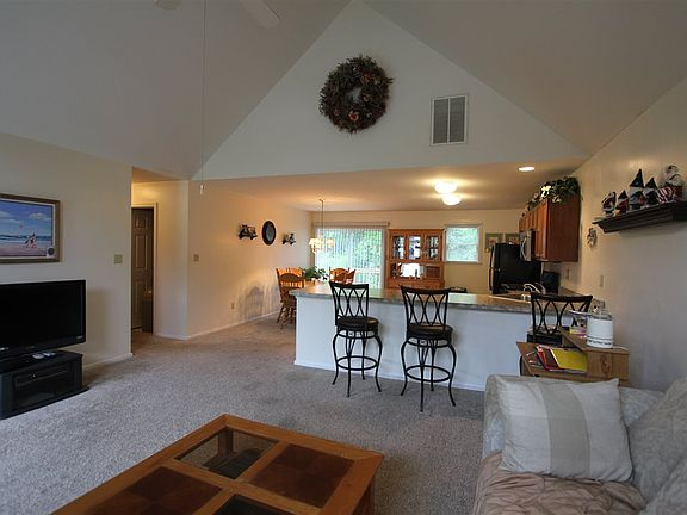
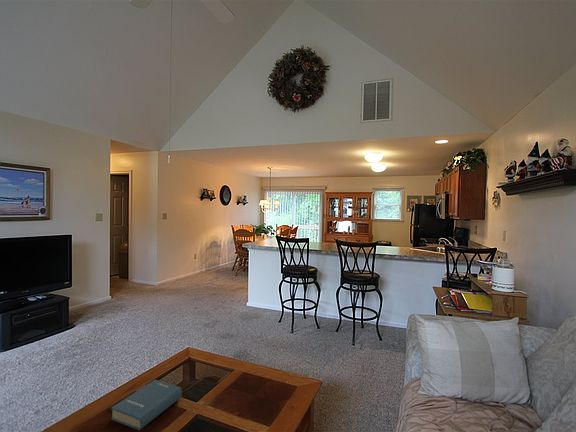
+ hardback book (148, 402)
